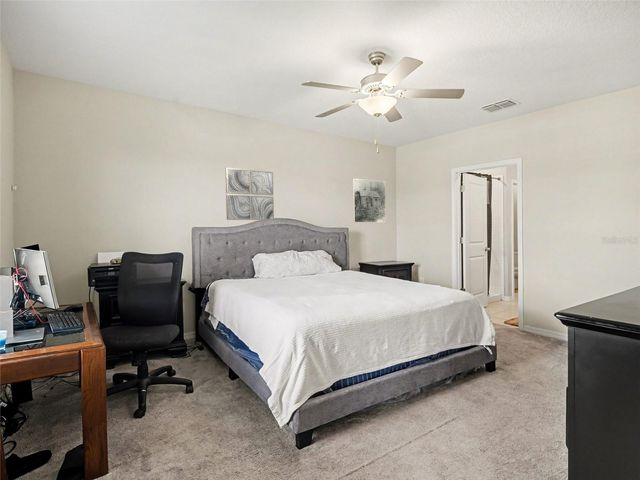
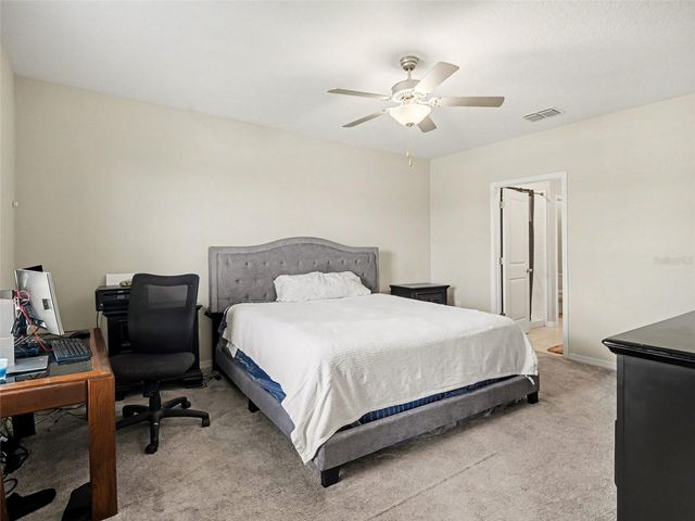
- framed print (369, 201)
- wall art (251, 194)
